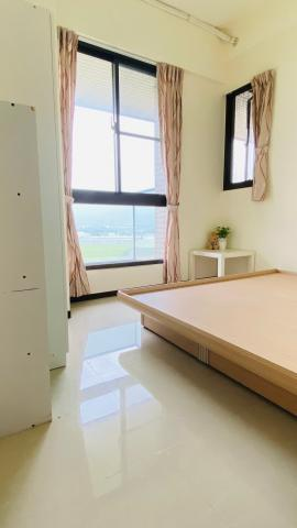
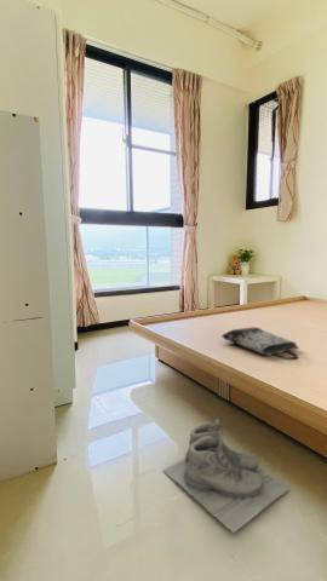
+ tote bag (264, 340)
+ boots (223, 456)
